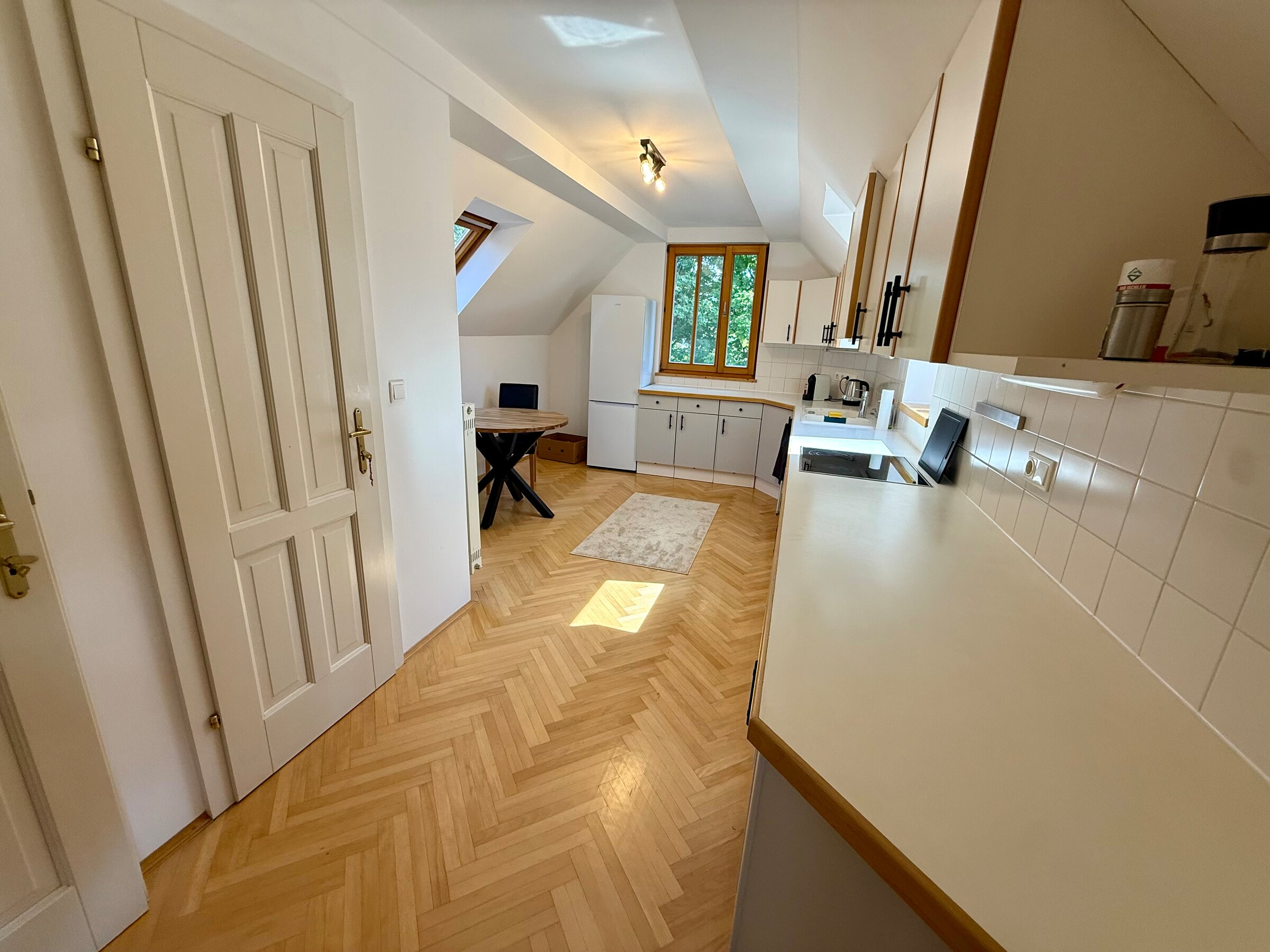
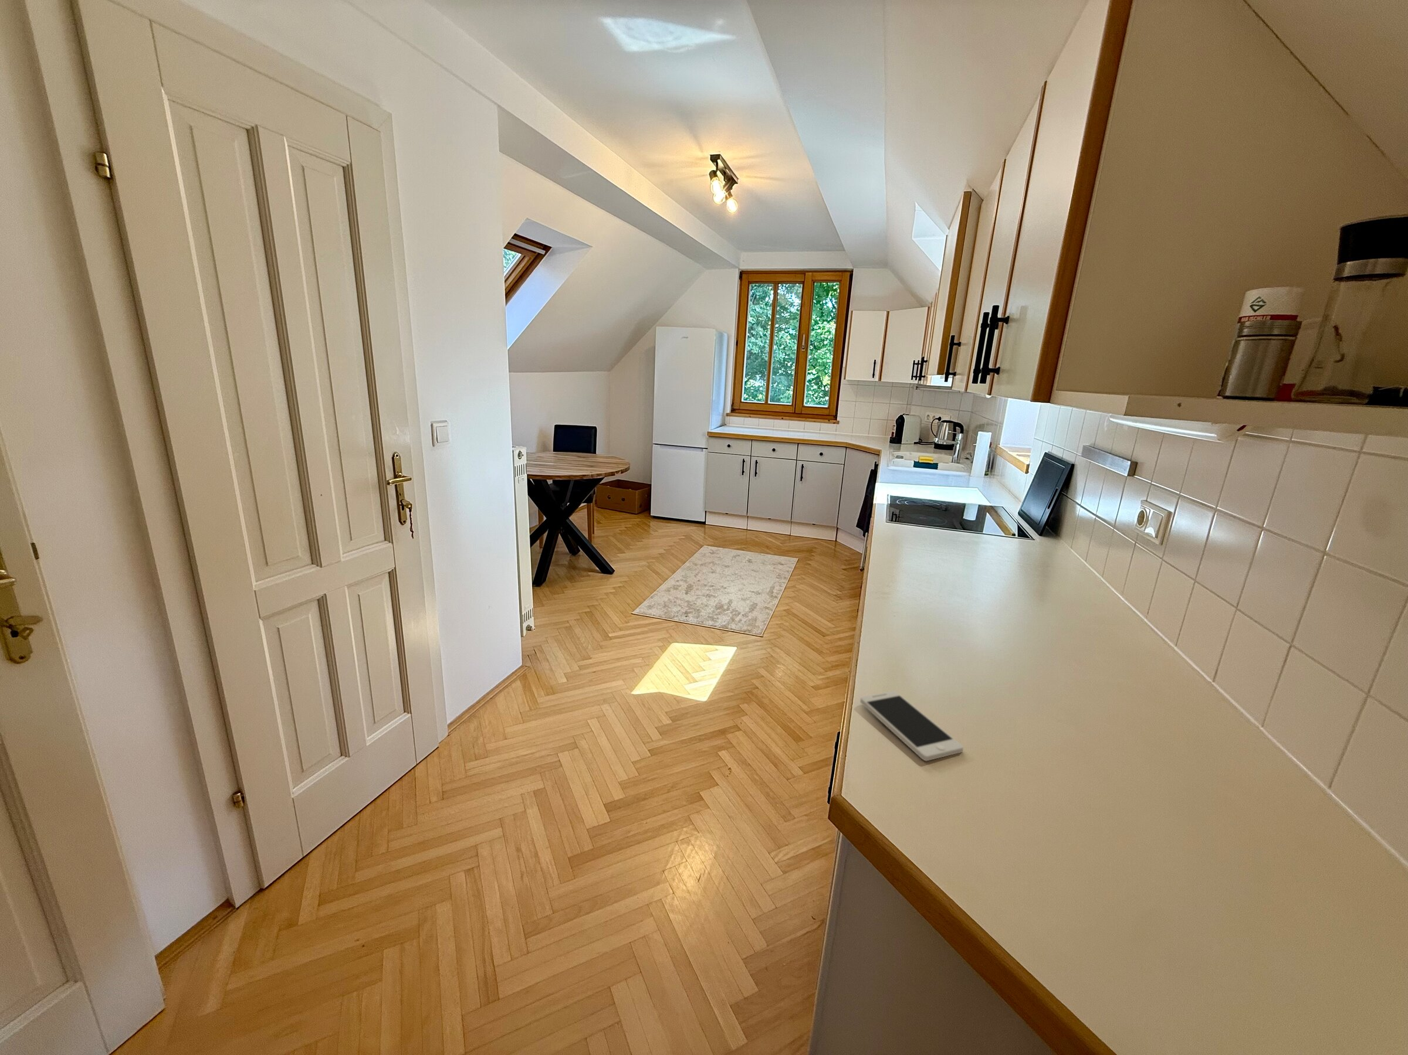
+ smartphone (908, 723)
